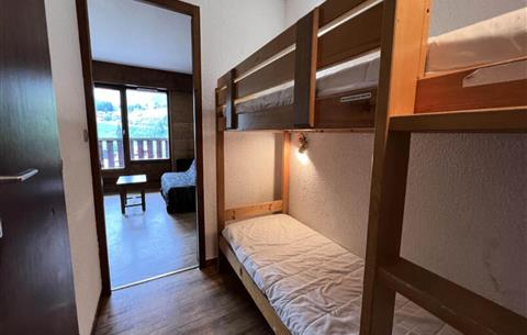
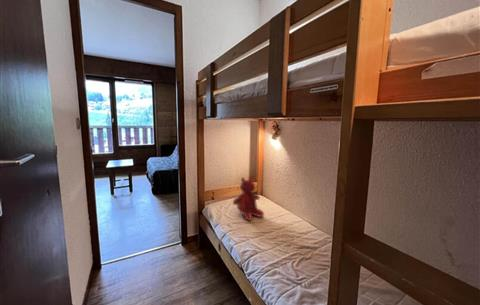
+ teddy bear (249, 196)
